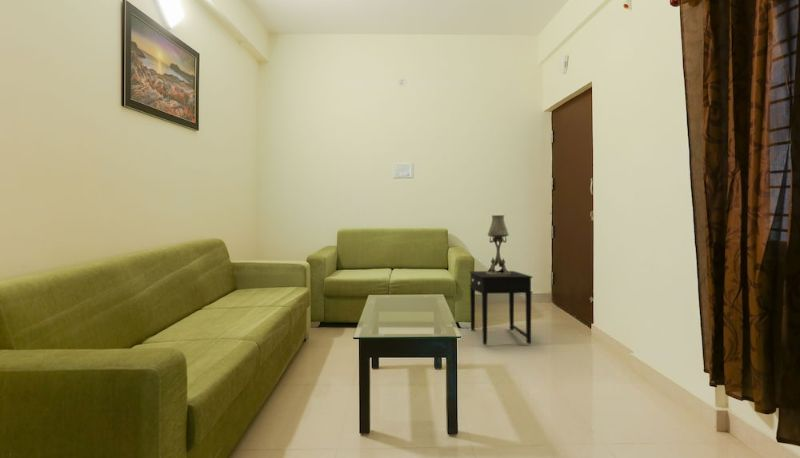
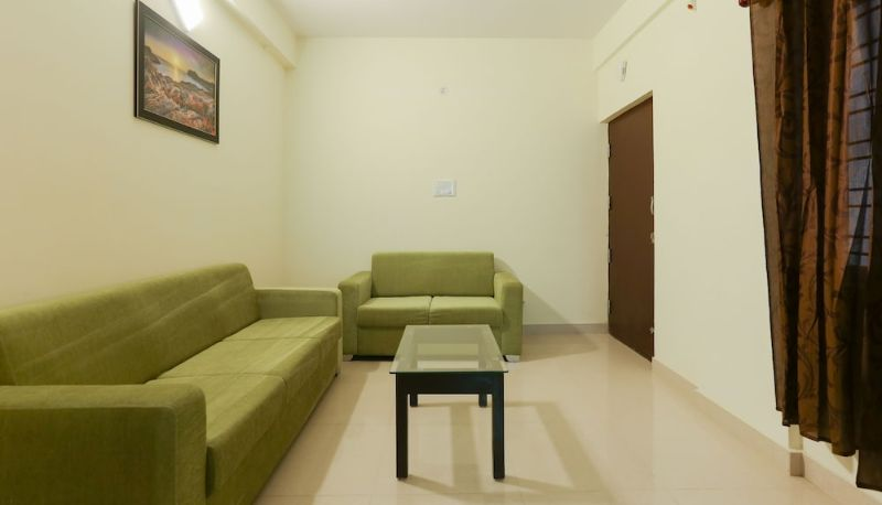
- side table (509, 305)
- table lamp (497, 244)
